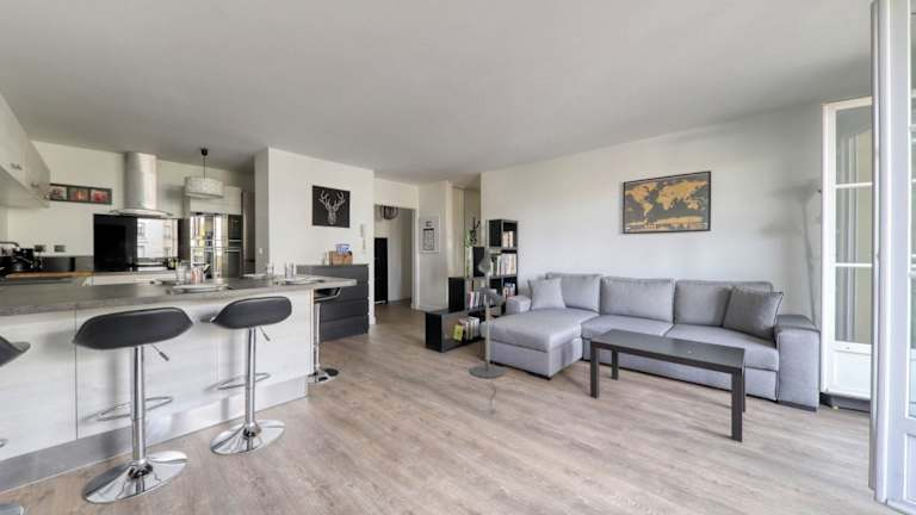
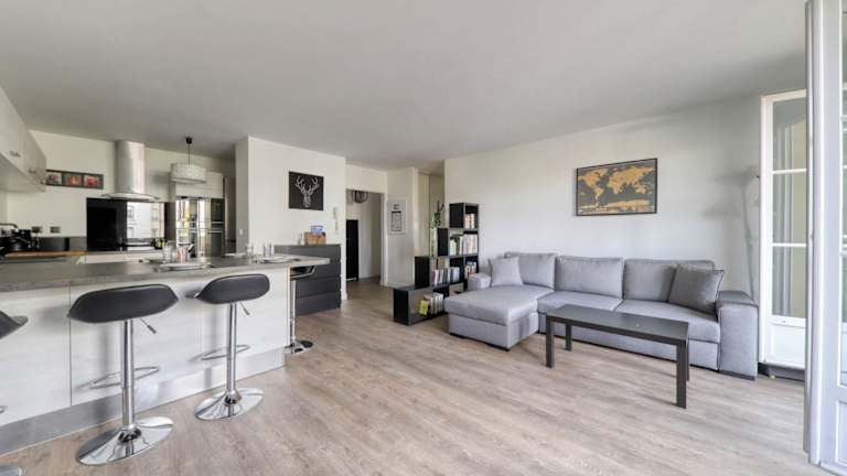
- floor lamp (488, 299)
